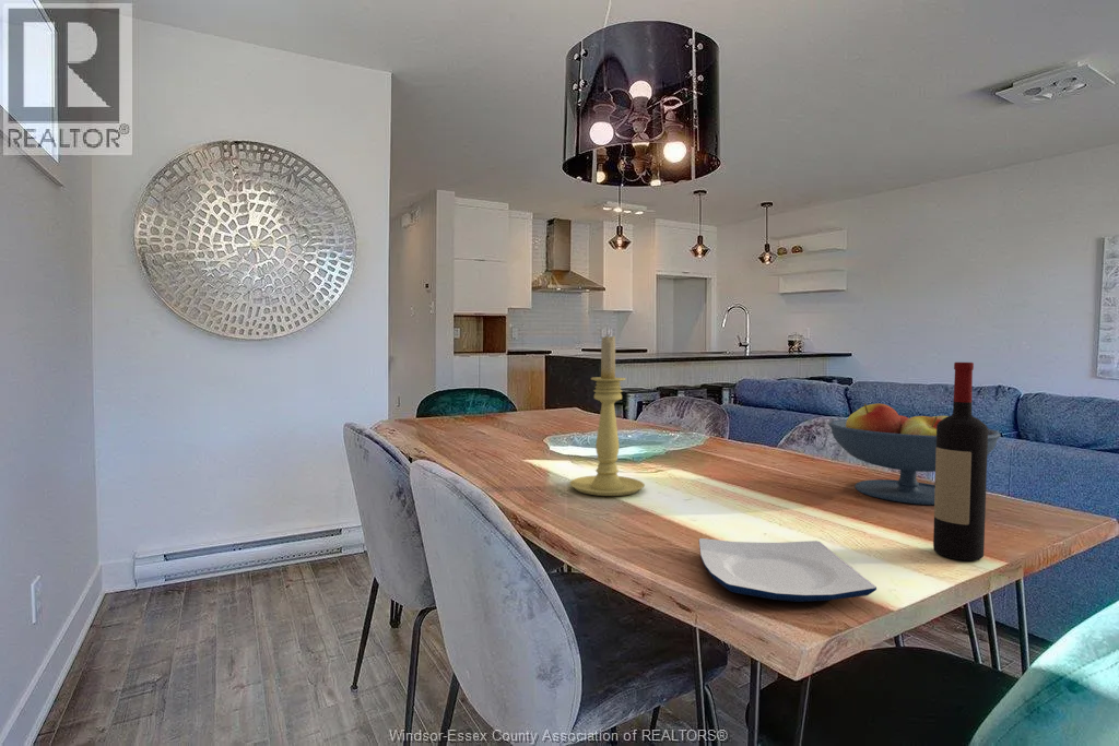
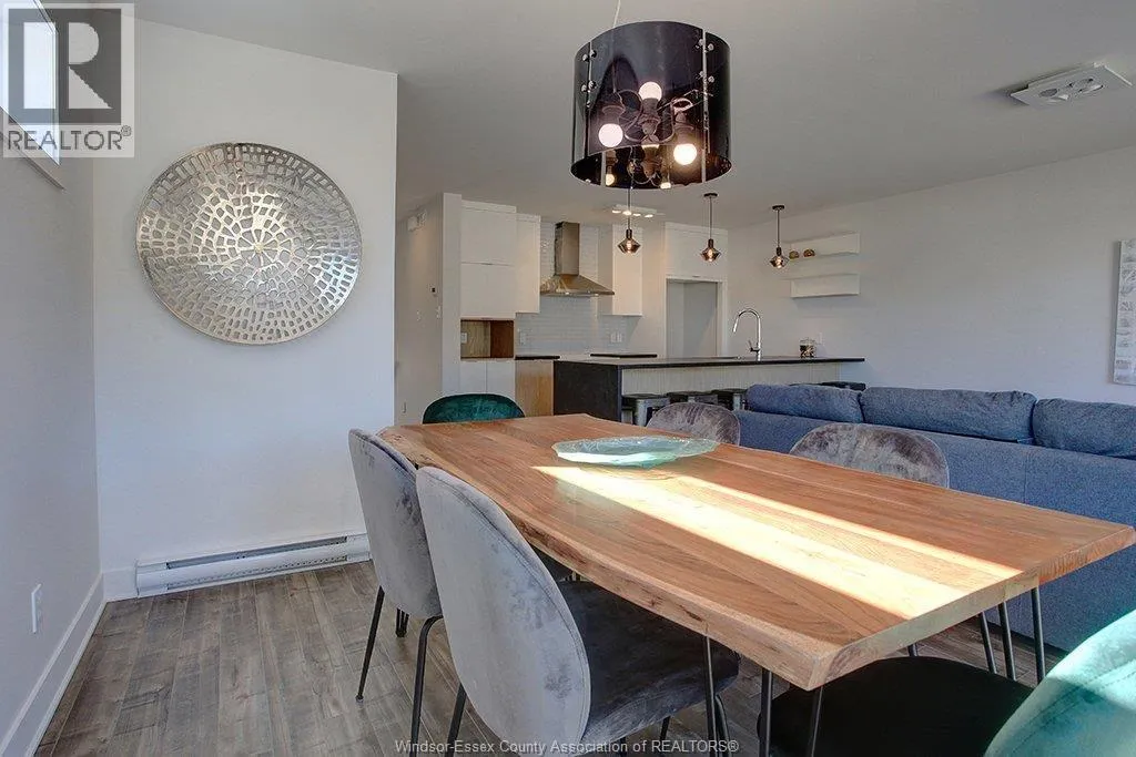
- wine bottle (961, 459)
- candle holder (608, 411)
- fruit bowl (908, 448)
- plate (777, 569)
